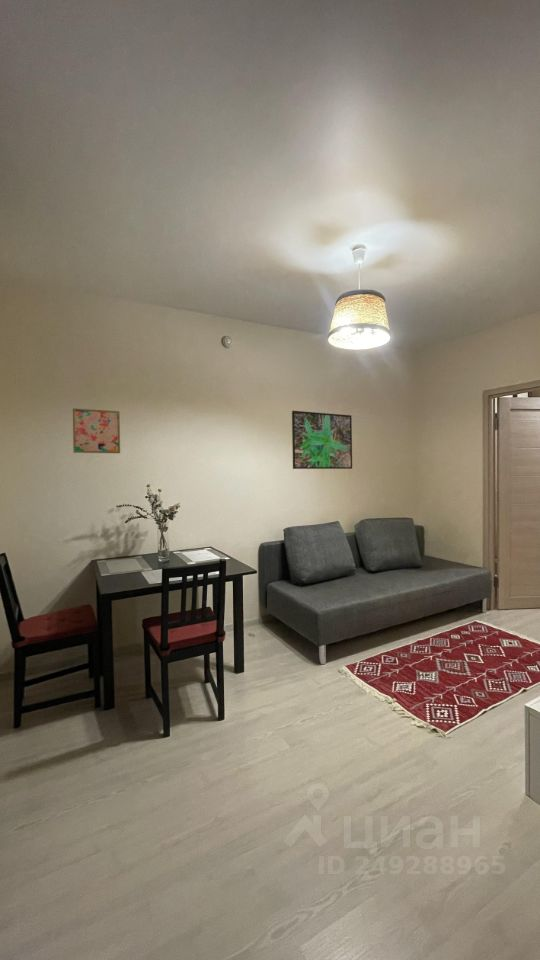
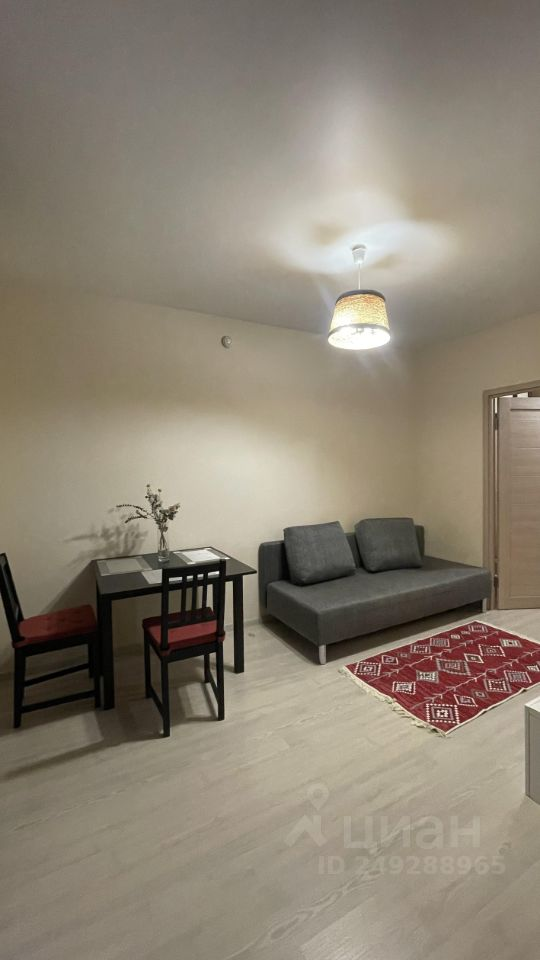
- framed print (323, 441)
- wall art (96, 431)
